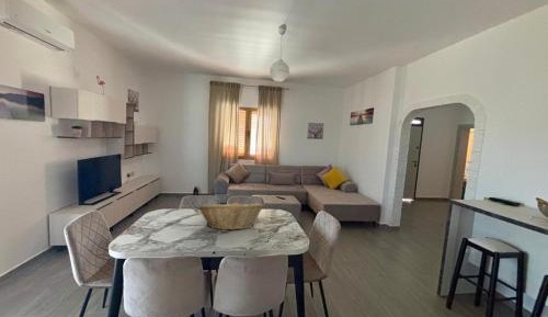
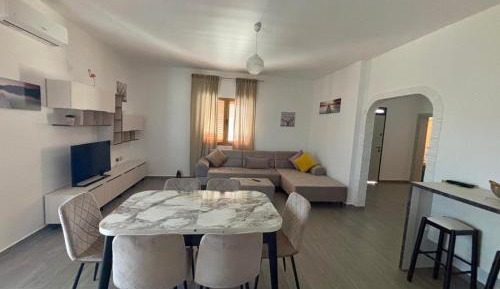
- fruit basket (231, 212)
